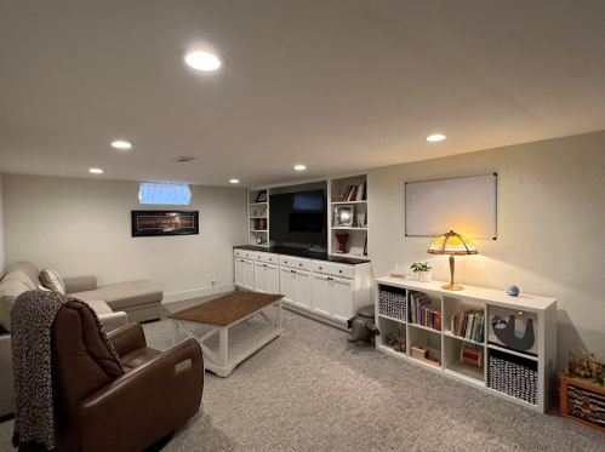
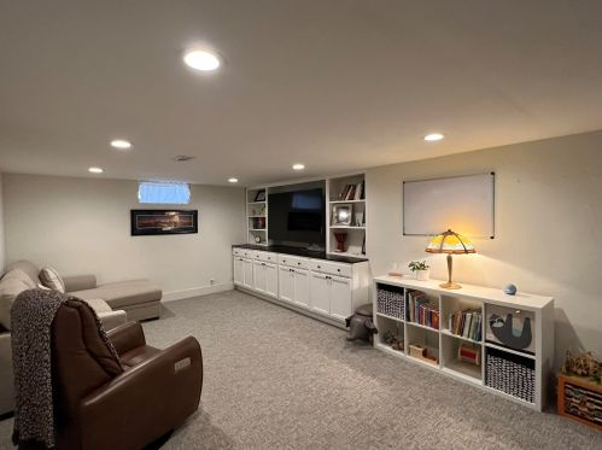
- coffee table (233, 325)
